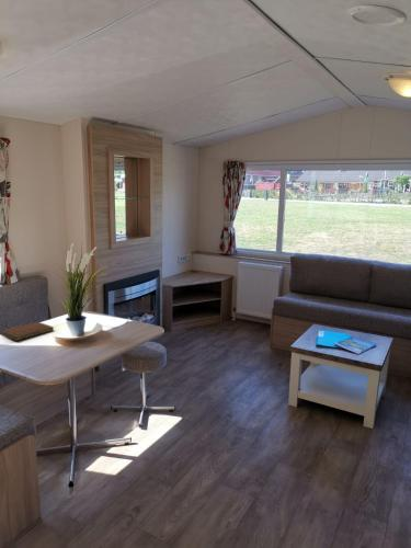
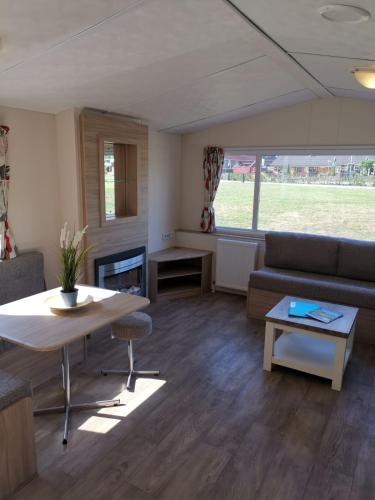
- notebook (27, 331)
